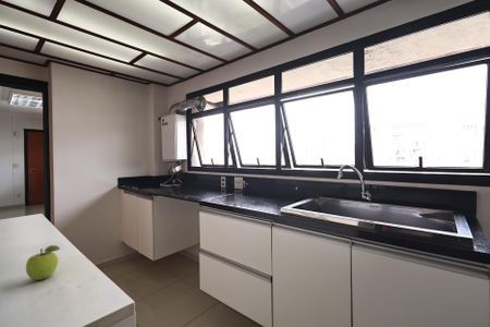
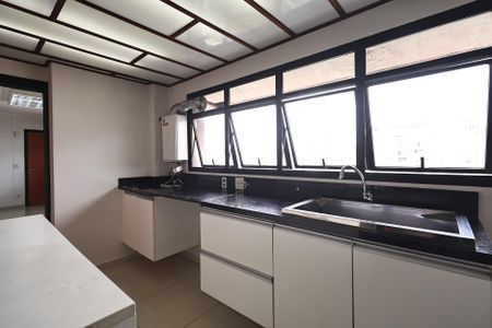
- fruit (45, 262)
